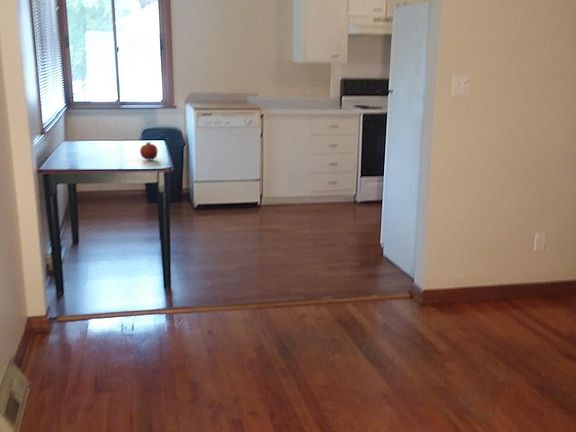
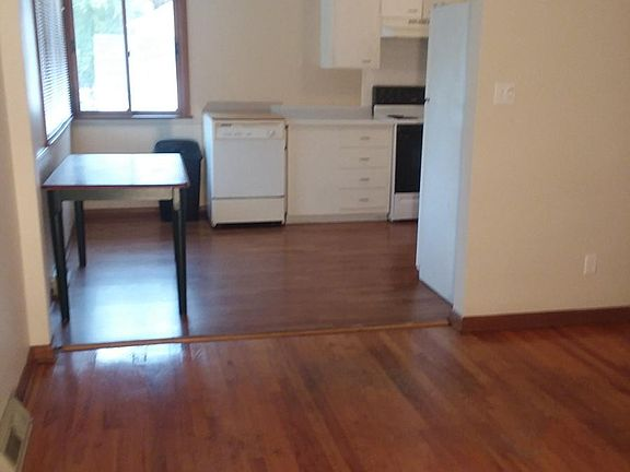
- fruit (149, 151)
